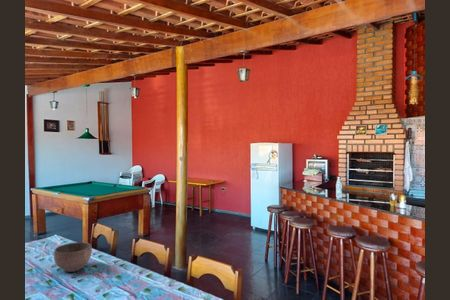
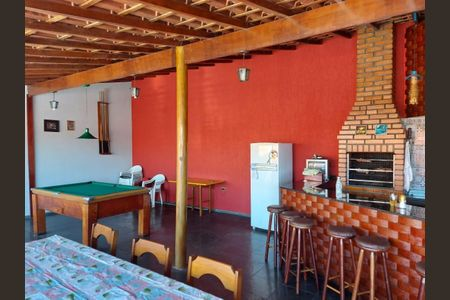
- bowl (73, 257)
